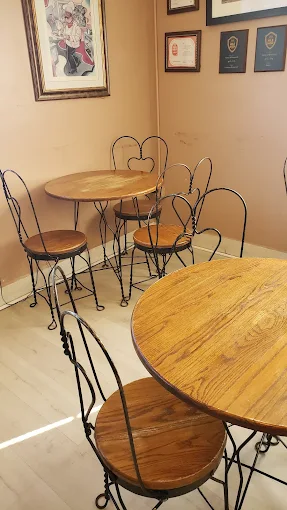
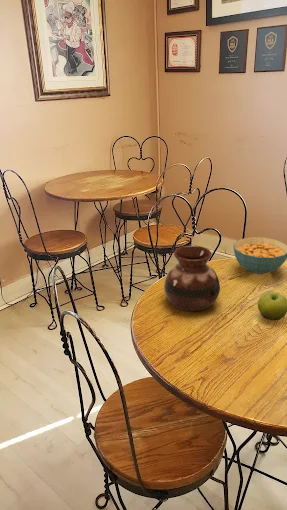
+ fruit (272, 305)
+ vase (192, 277)
+ cereal bowl (259, 258)
